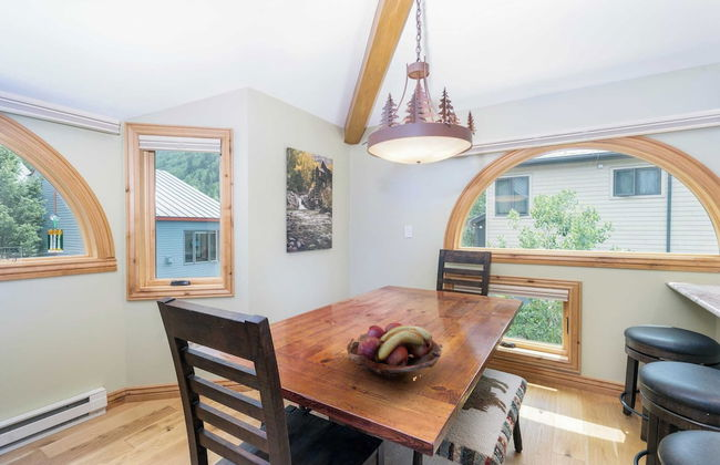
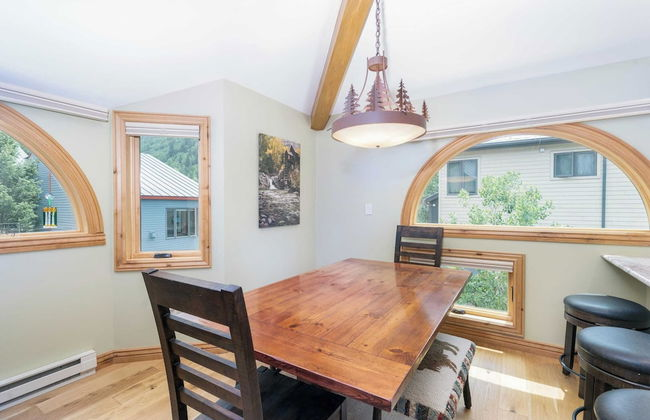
- fruit basket (393, 345)
